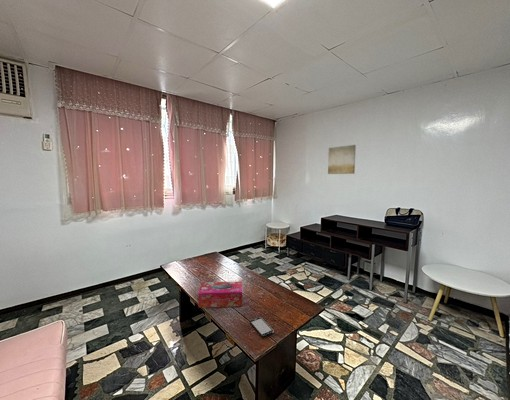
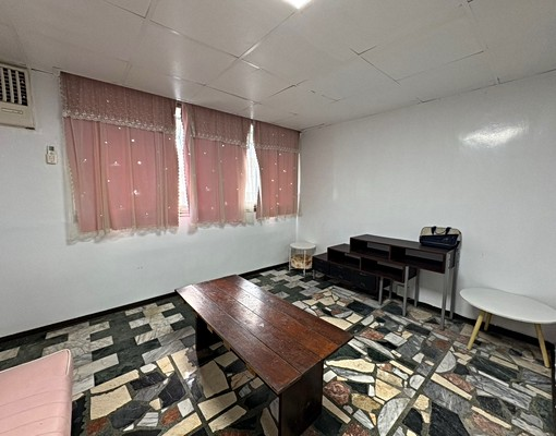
- tissue box (221, 293)
- smartphone (261, 326)
- wall art (341, 160)
